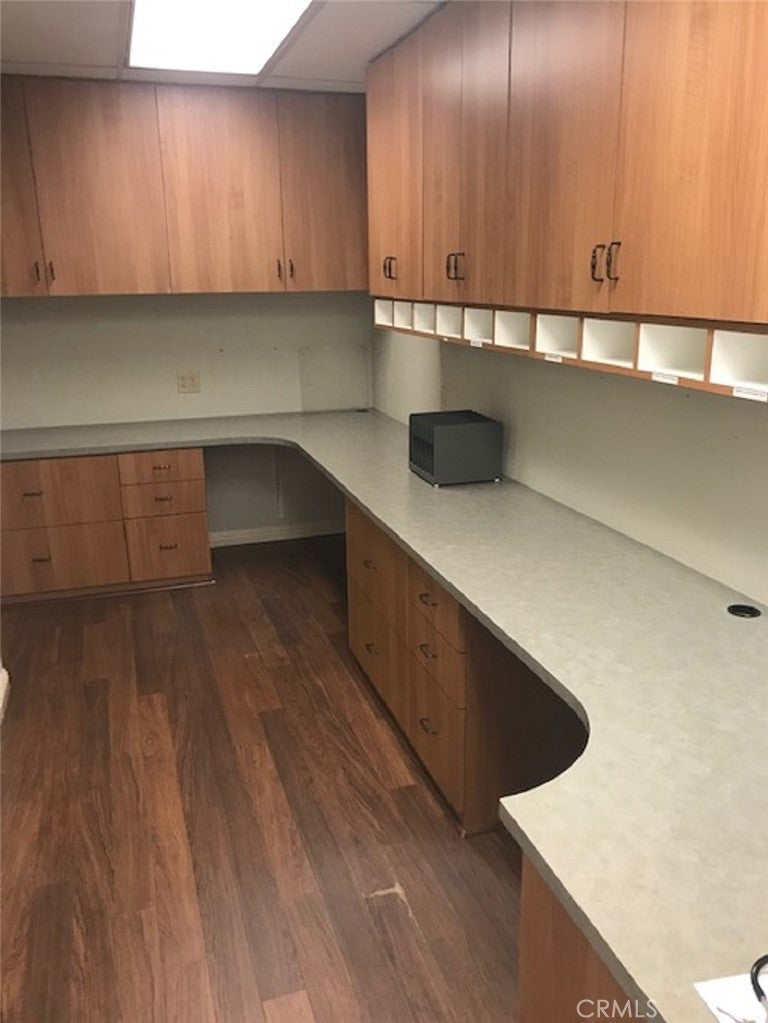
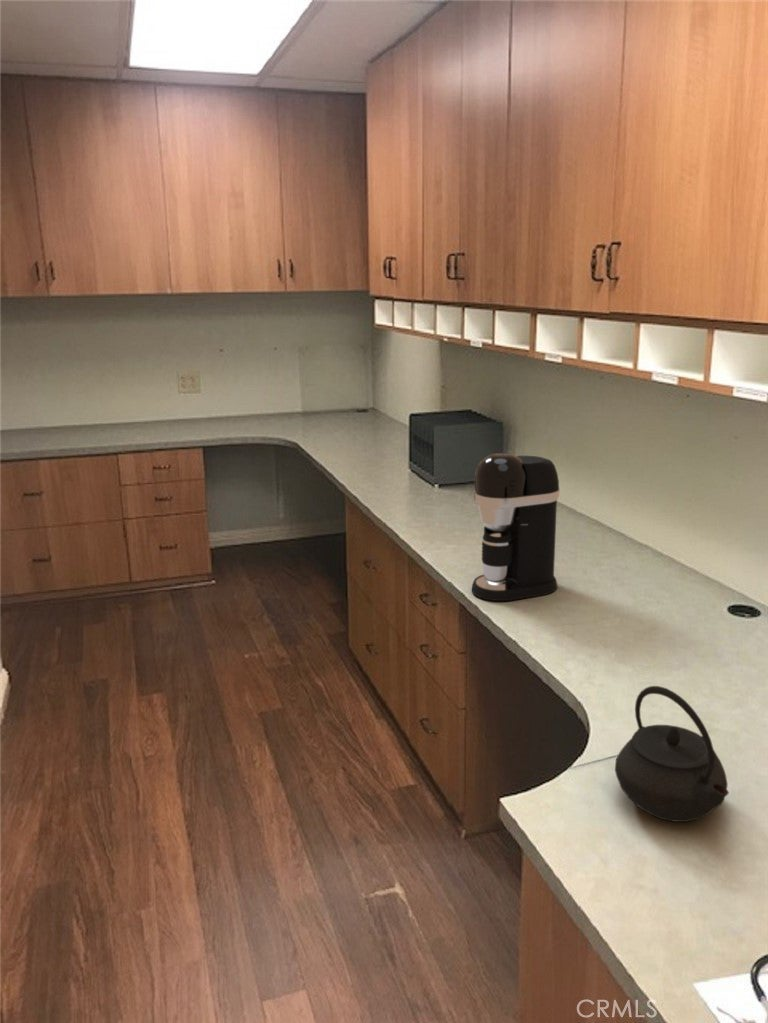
+ coffee maker (516, 522)
+ kettle (677, 753)
